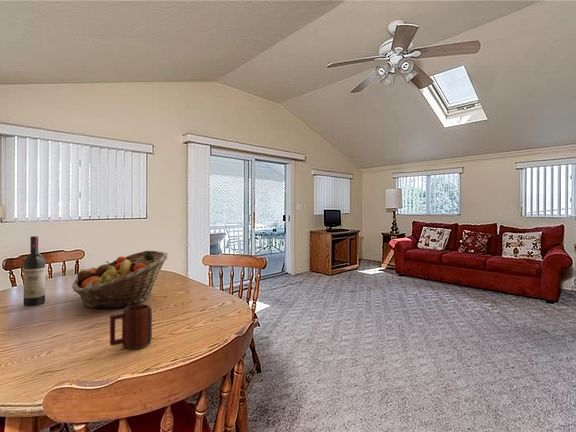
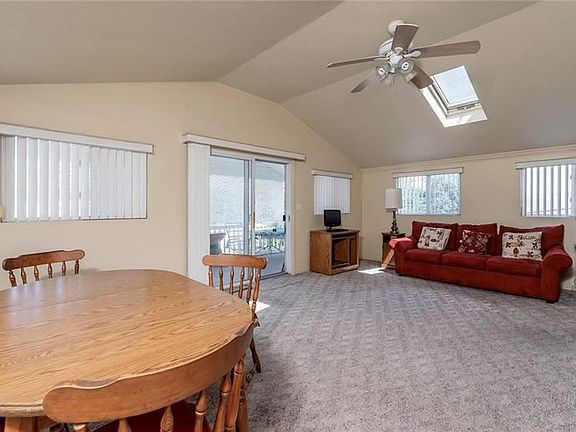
- wine bottle (34, 269)
- fruit basket (122, 276)
- mug (131, 326)
